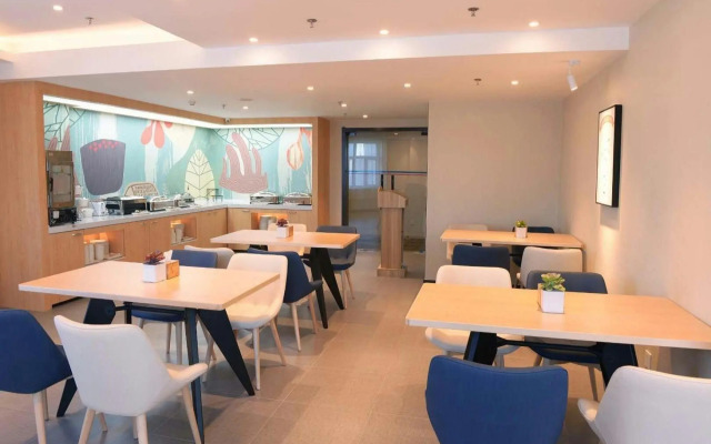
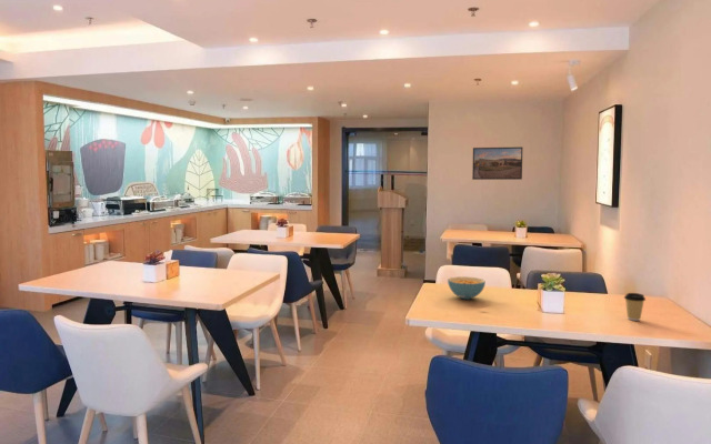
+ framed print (497, 163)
+ cereal bowl (465, 289)
+ coffee cup (633, 306)
